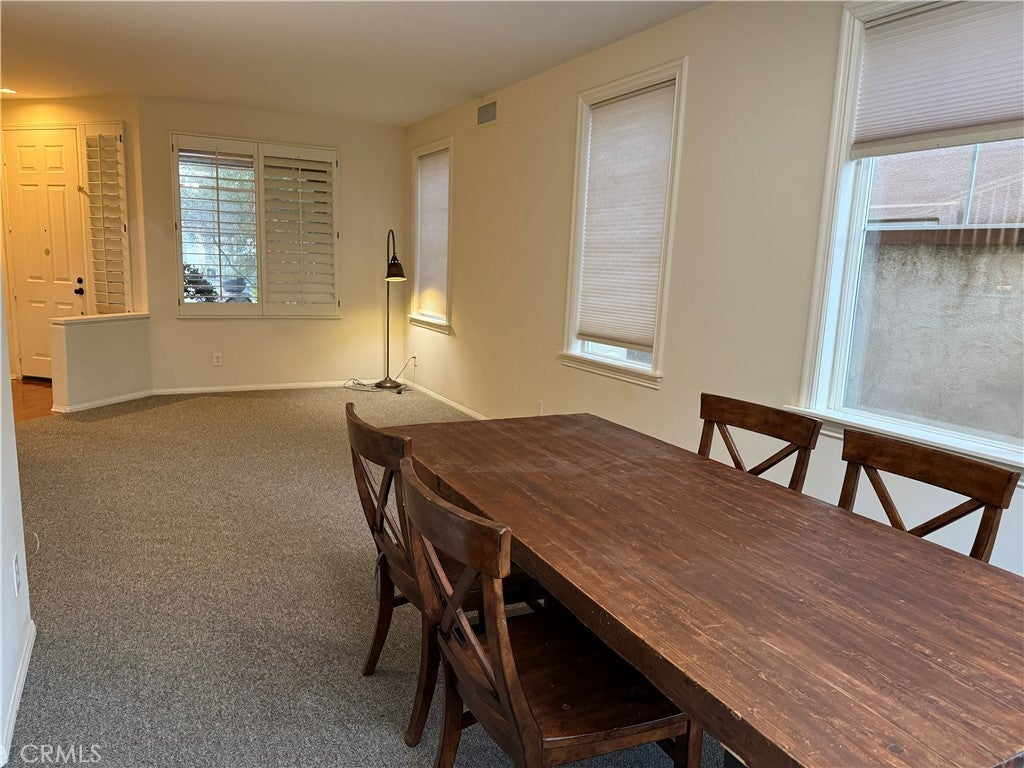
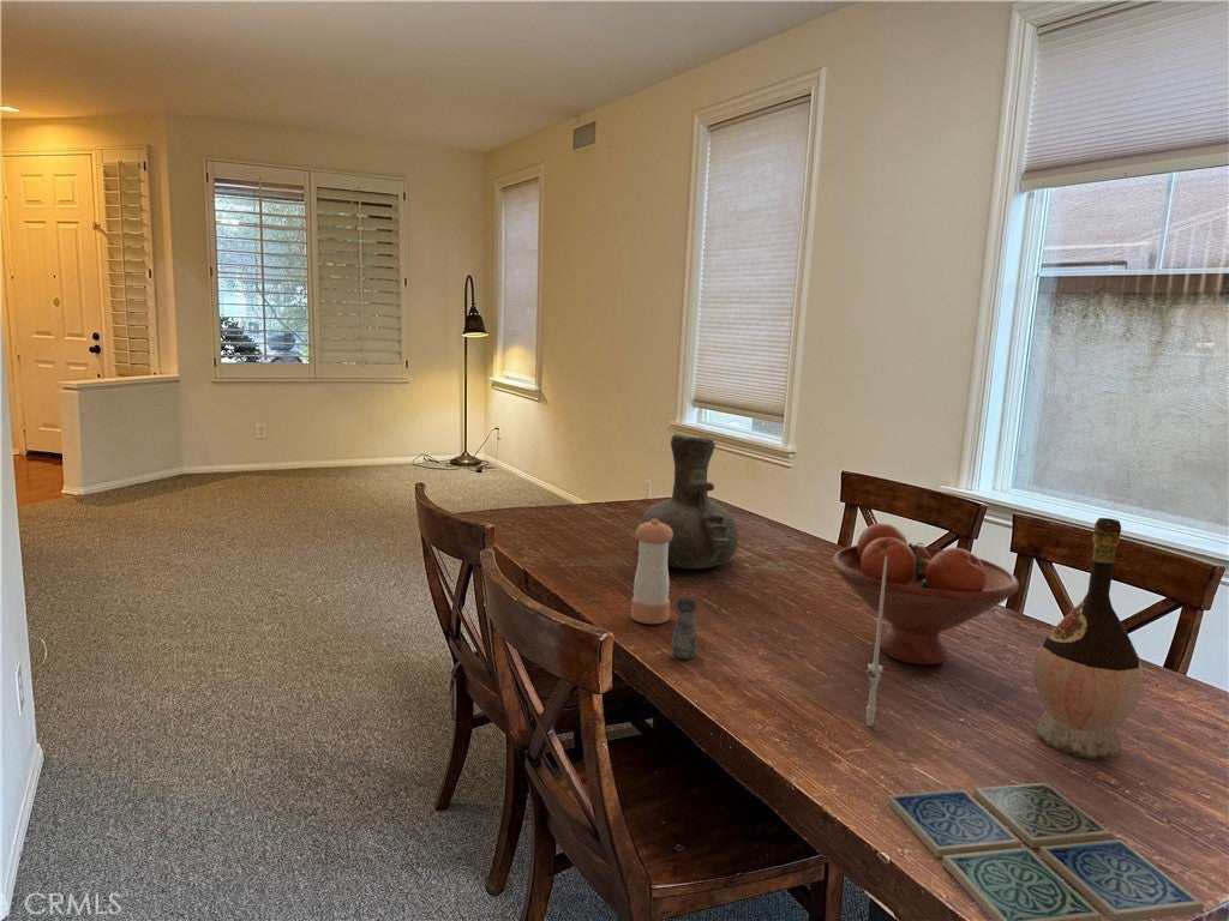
+ fruit bowl (918, 592)
+ pepper shaker (652, 568)
+ drink coaster (1029, 849)
+ salt shaker (684, 627)
+ wine bottle (1092, 633)
+ vase (689, 498)
+ candle (877, 640)
